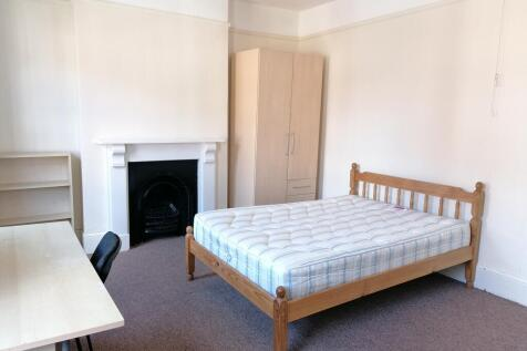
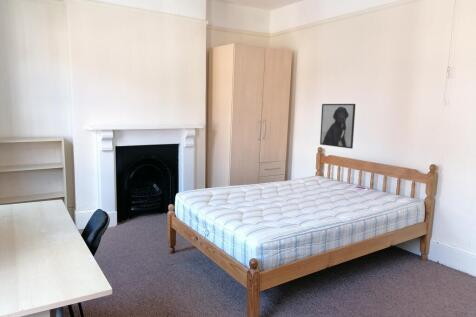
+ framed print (336, 125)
